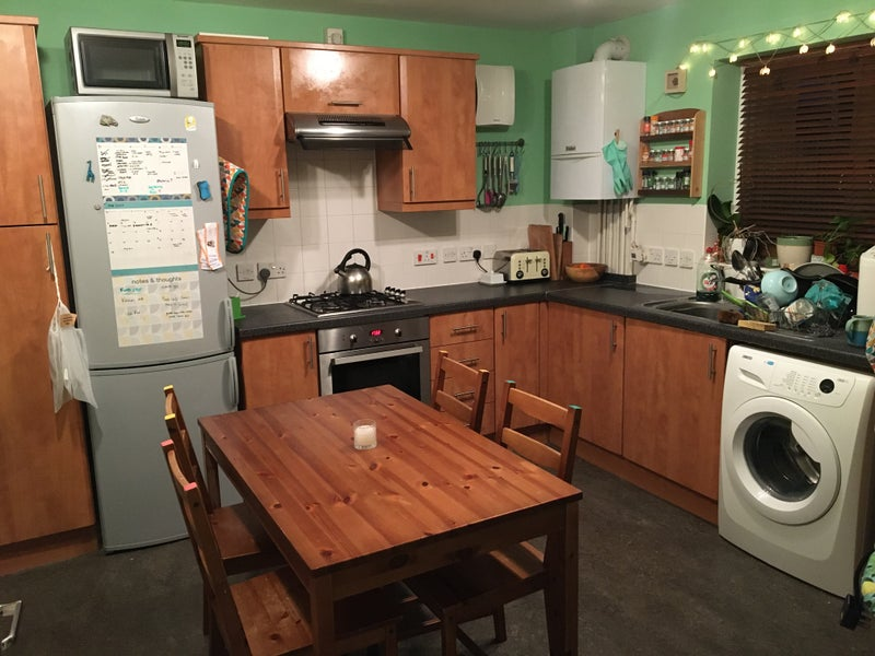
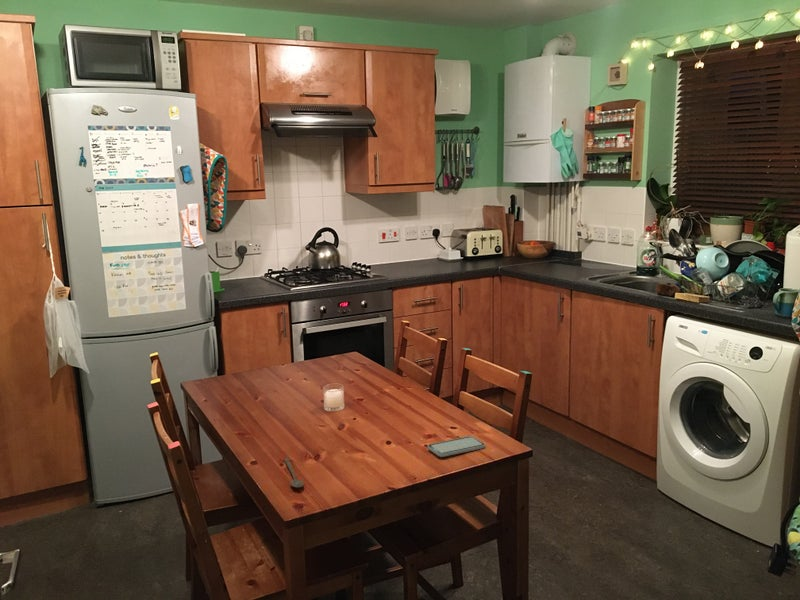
+ smartphone (456, 446)
+ spoon (292, 472)
